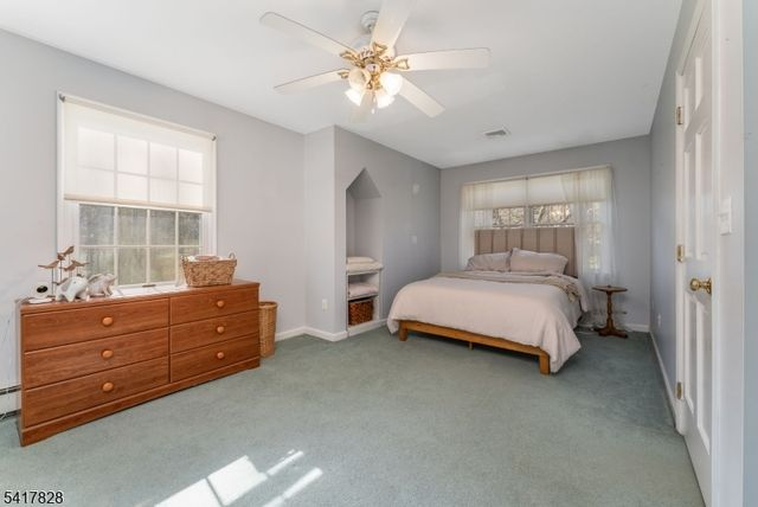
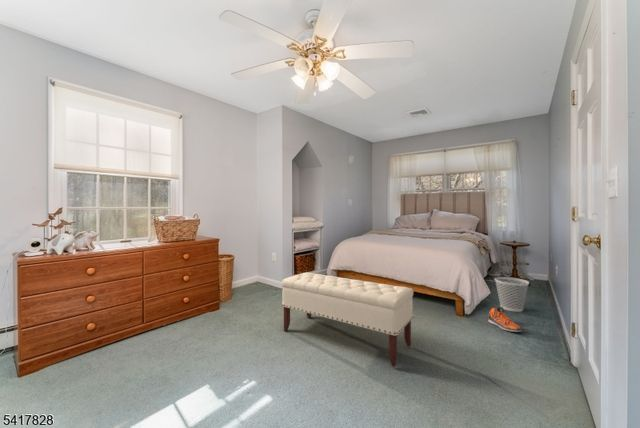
+ sneaker (503, 317)
+ wastebasket (511, 294)
+ bench (343, 309)
